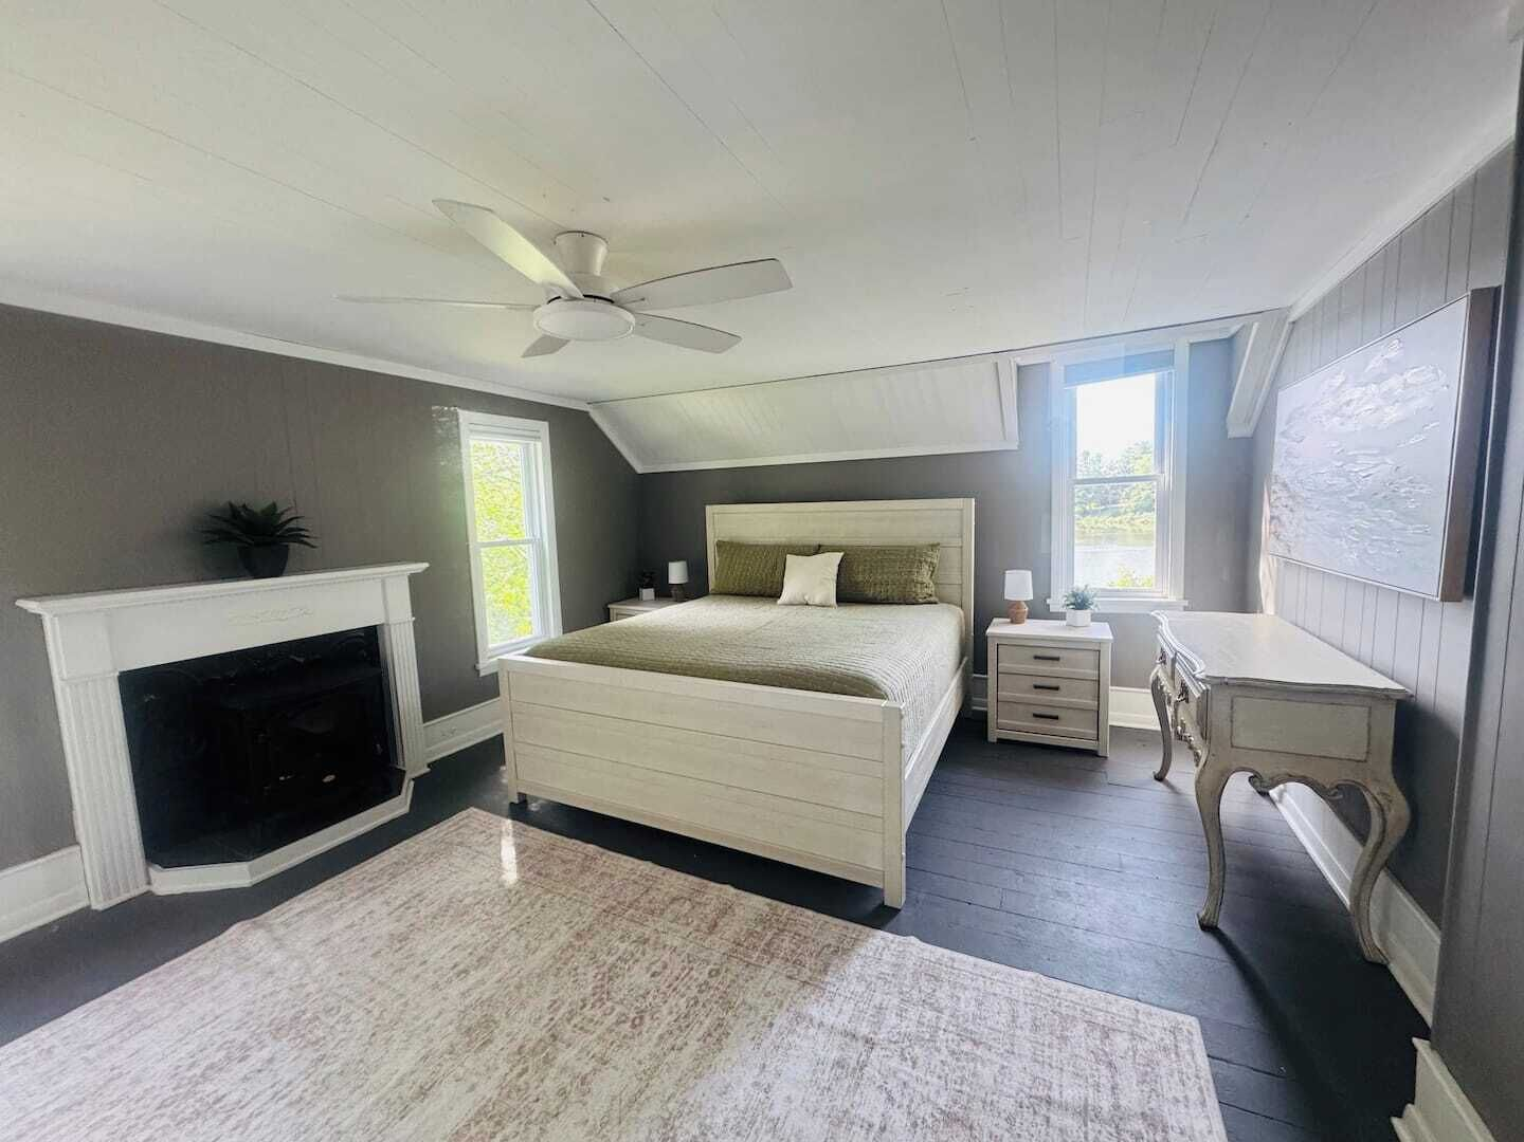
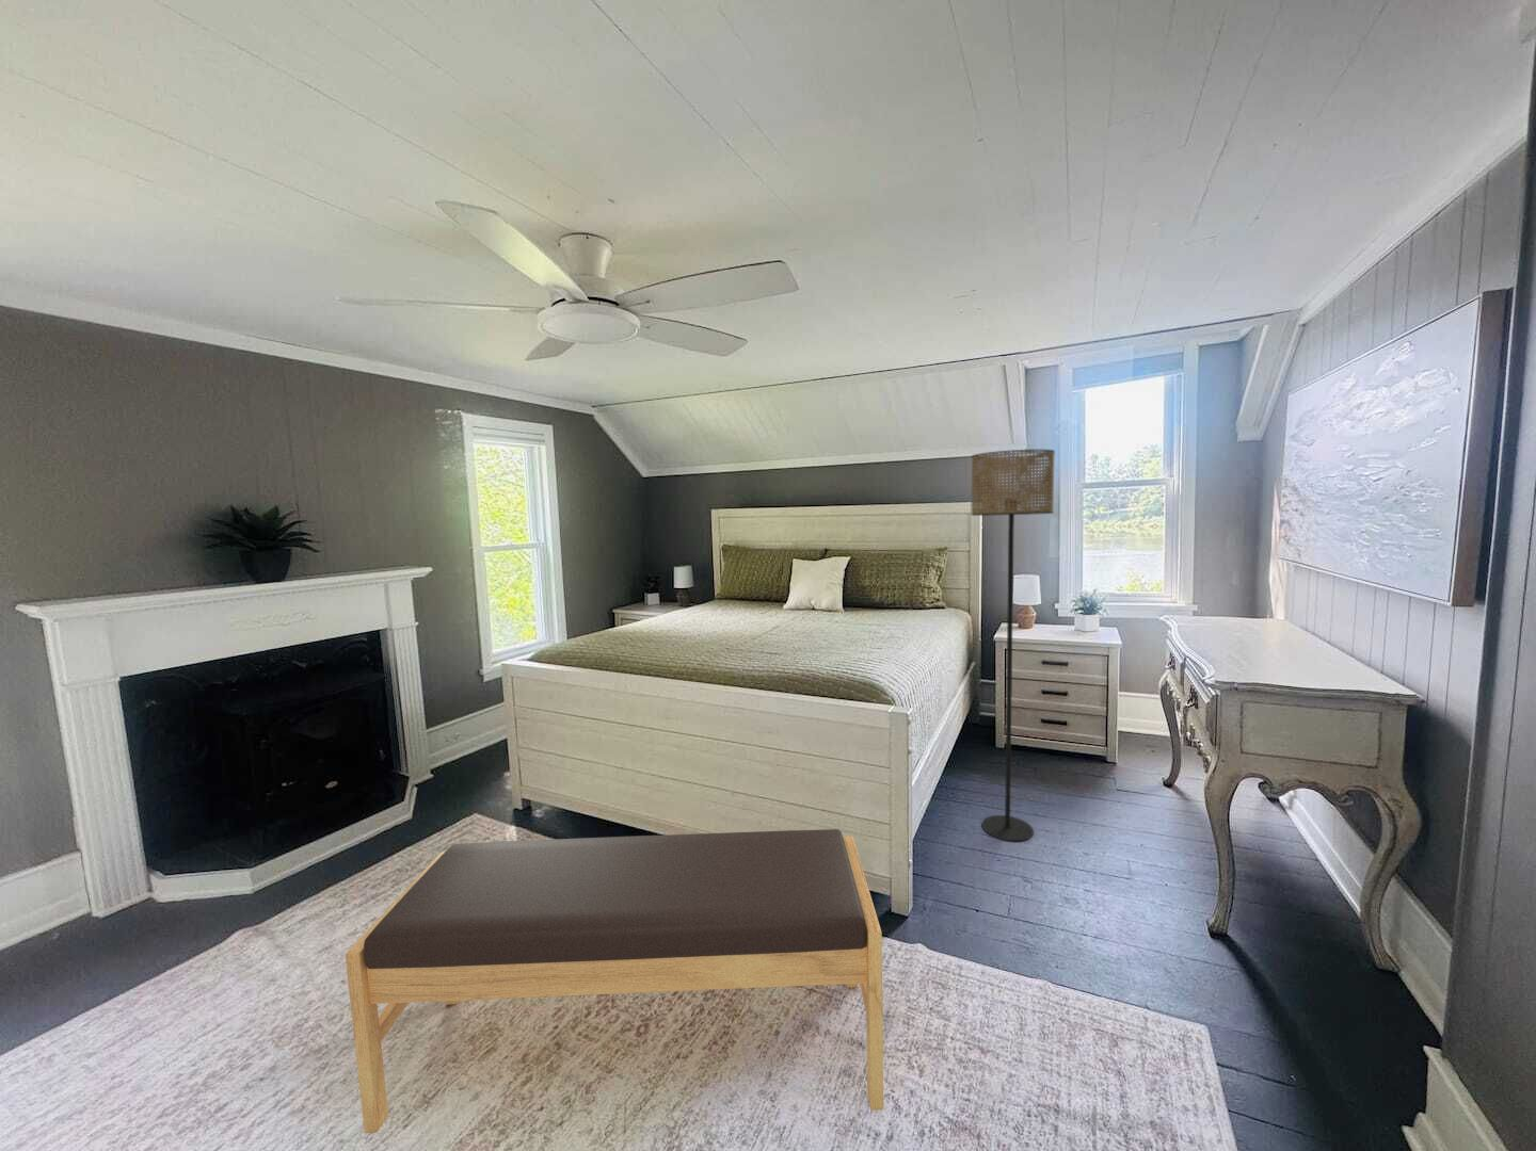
+ floor lamp (1009, 647)
+ bench (637, 960)
